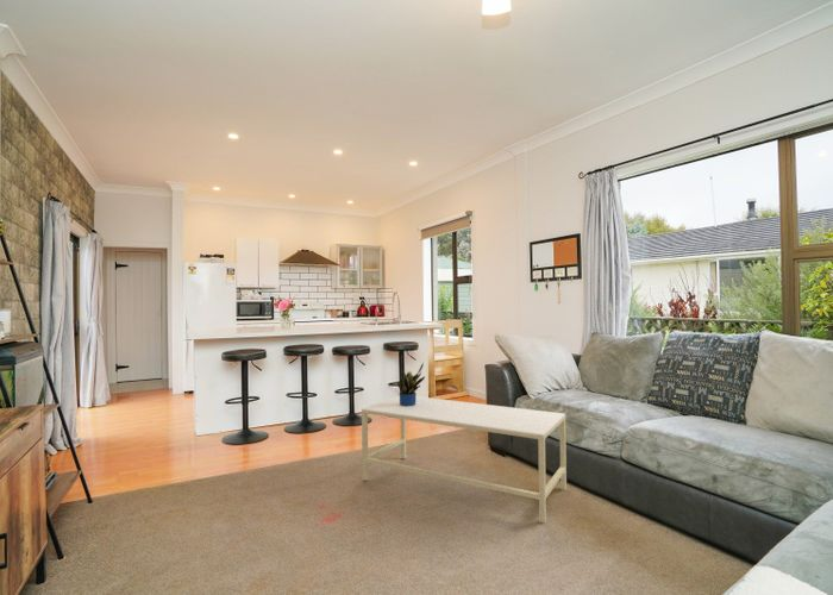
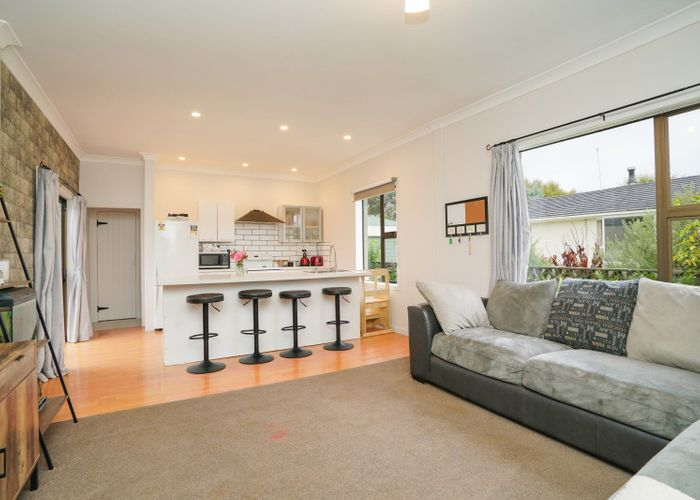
- potted plant (413, 382)
- coffee table (462, 427)
